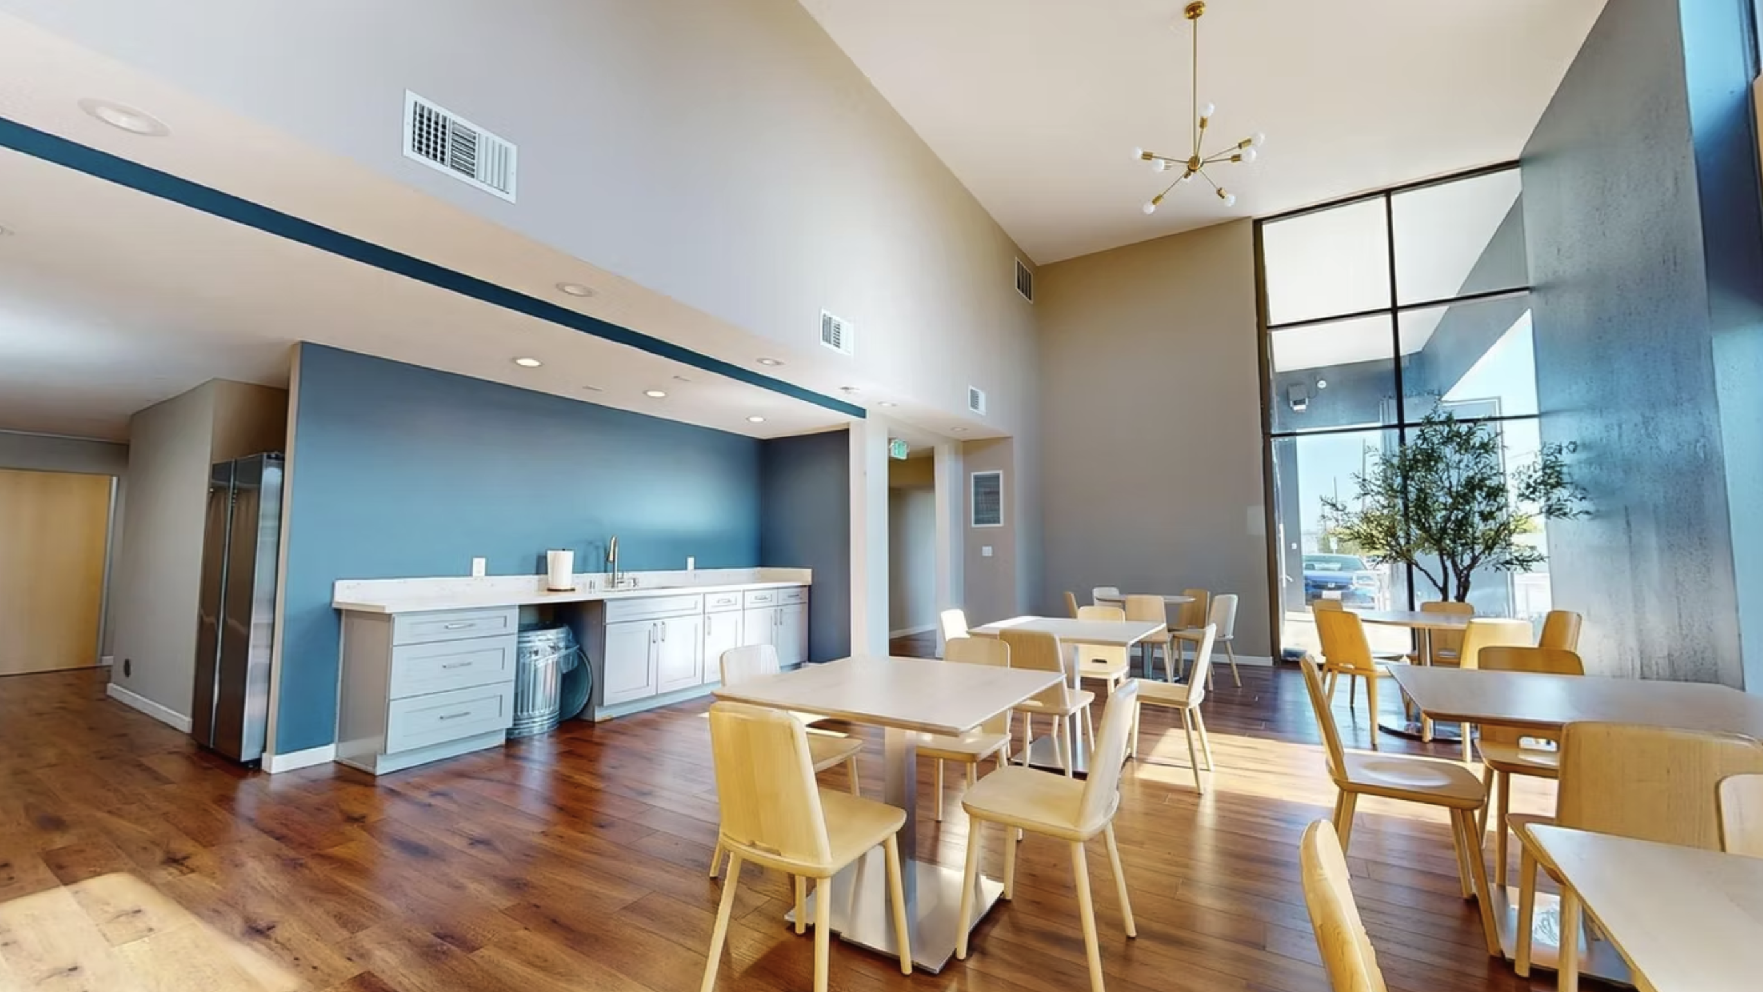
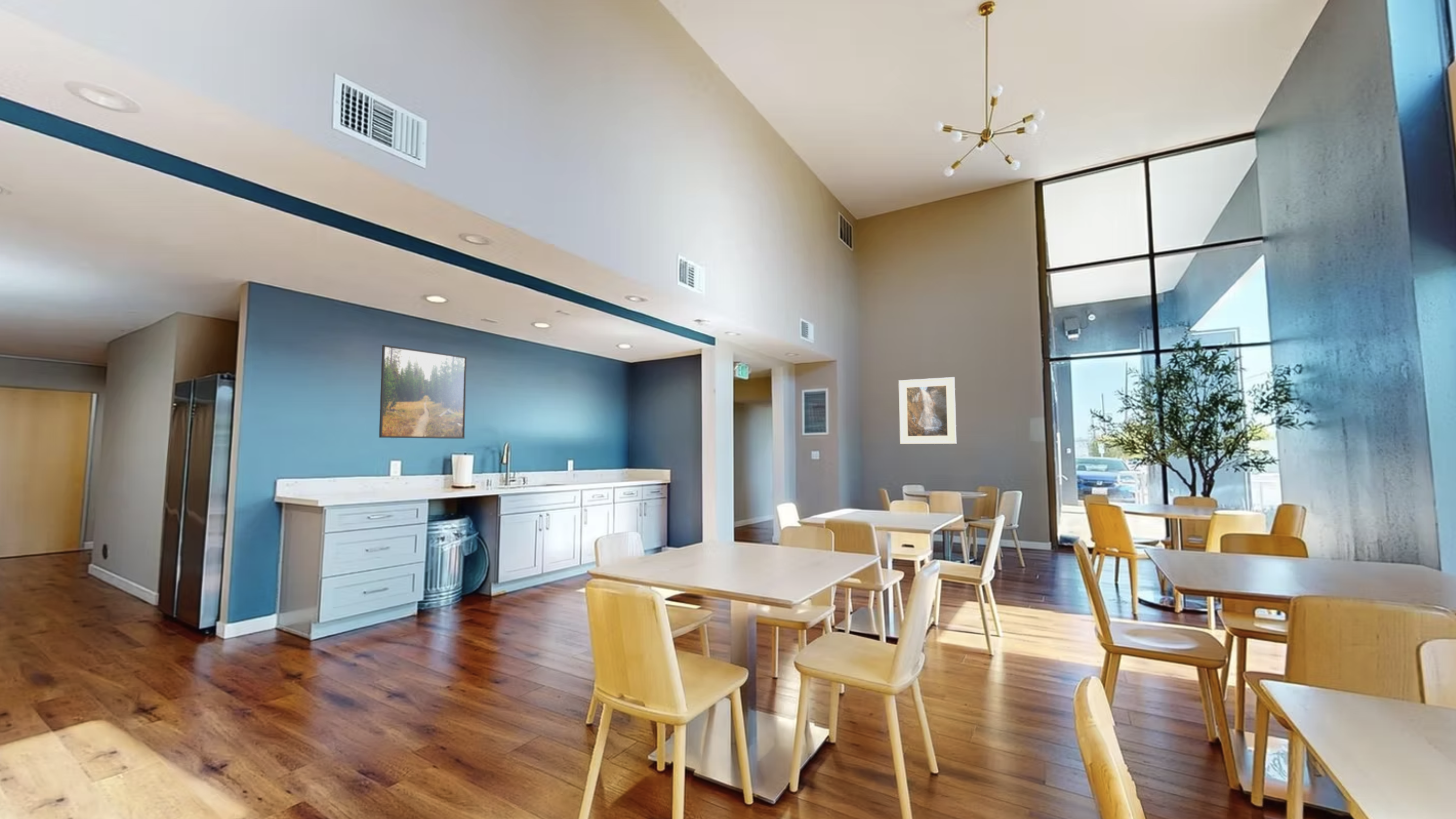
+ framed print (425, 394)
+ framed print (927, 411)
